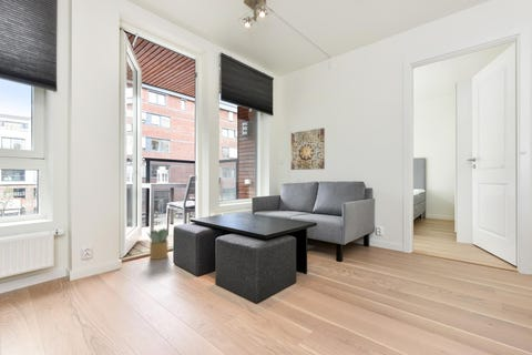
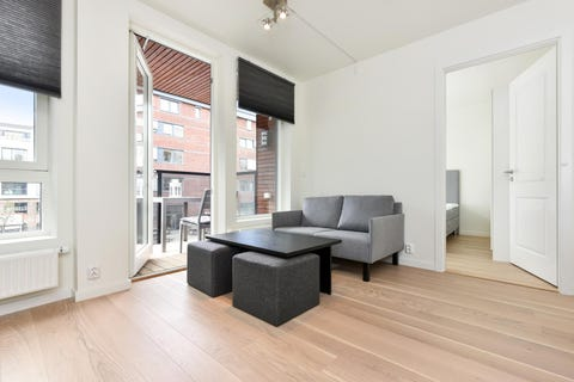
- wall art (306, 150)
- potted plant (157, 243)
